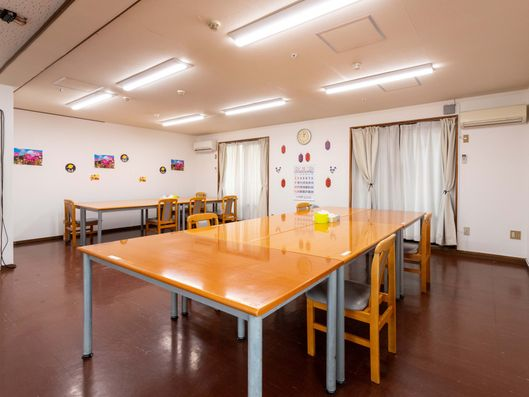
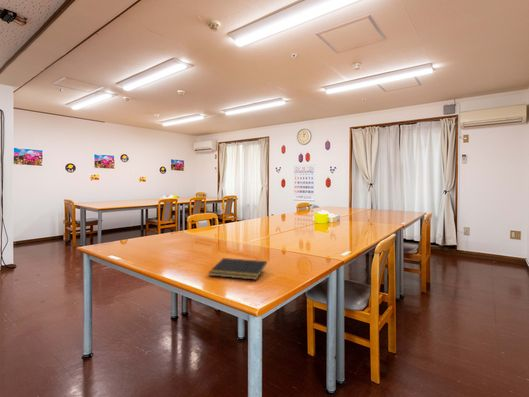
+ notepad (238, 268)
